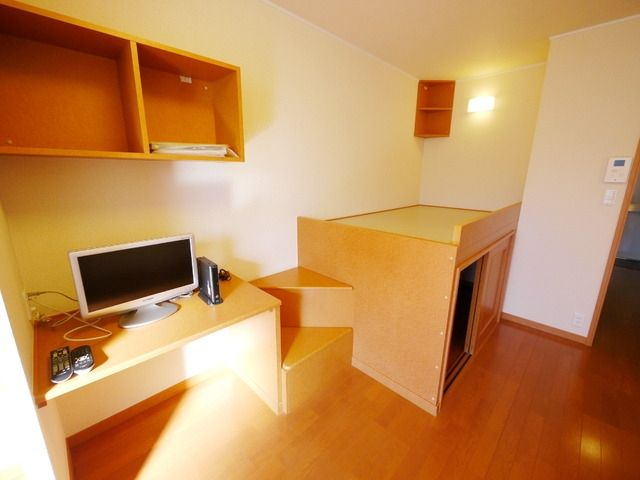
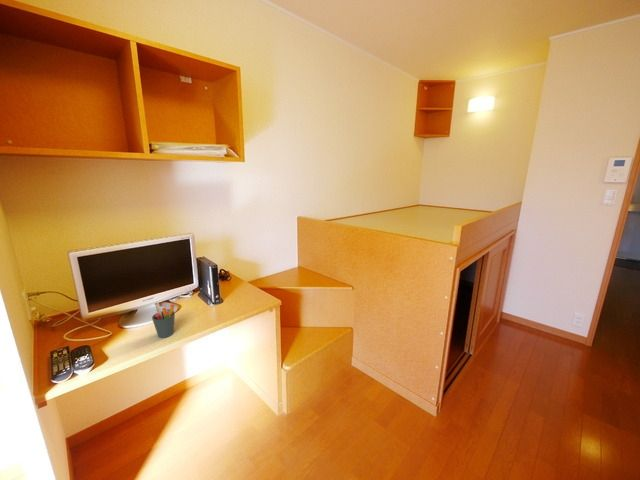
+ pen holder (164, 319)
